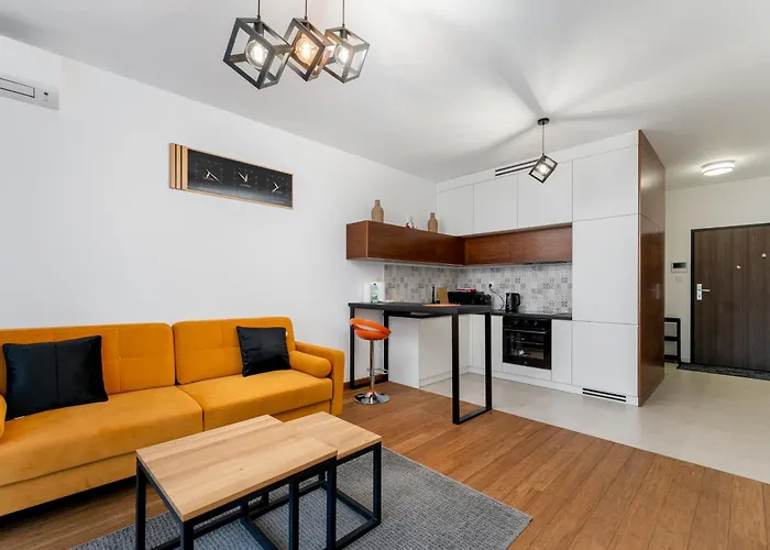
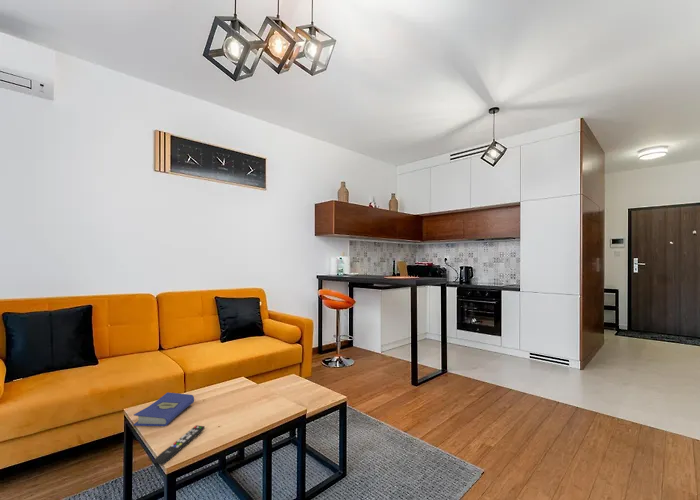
+ hardcover book (166, 408)
+ remote control (181, 443)
